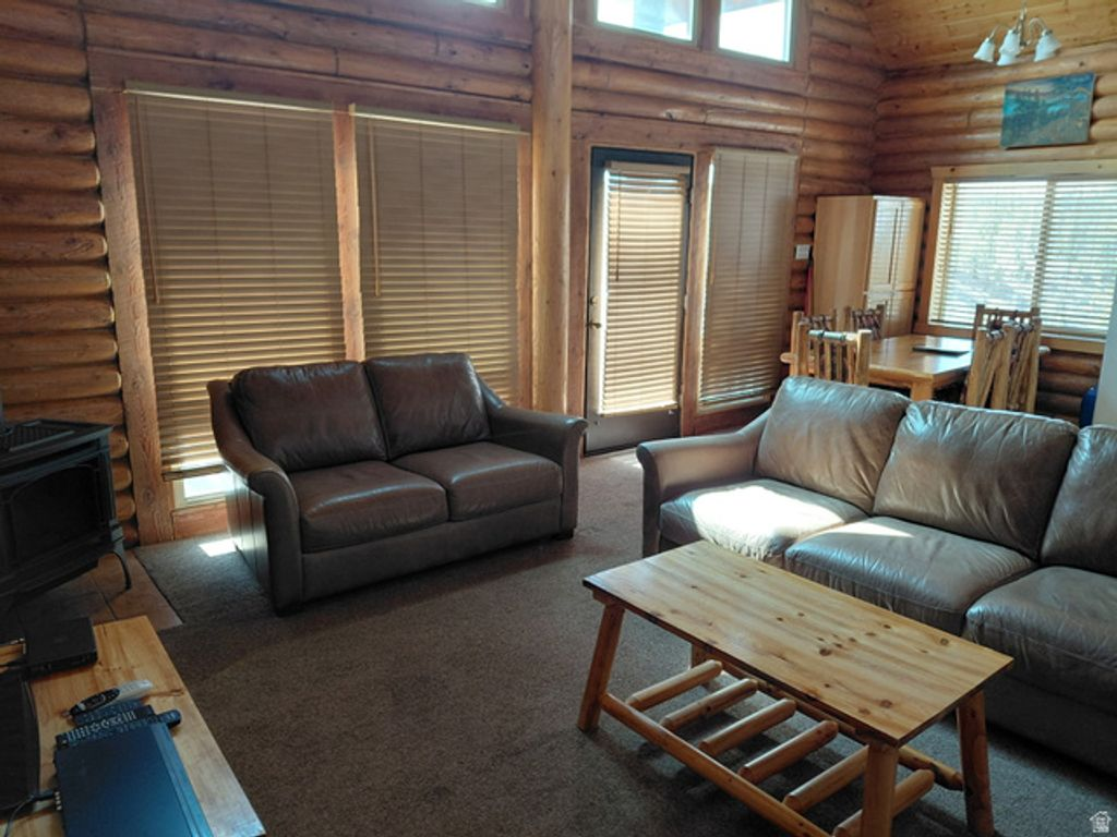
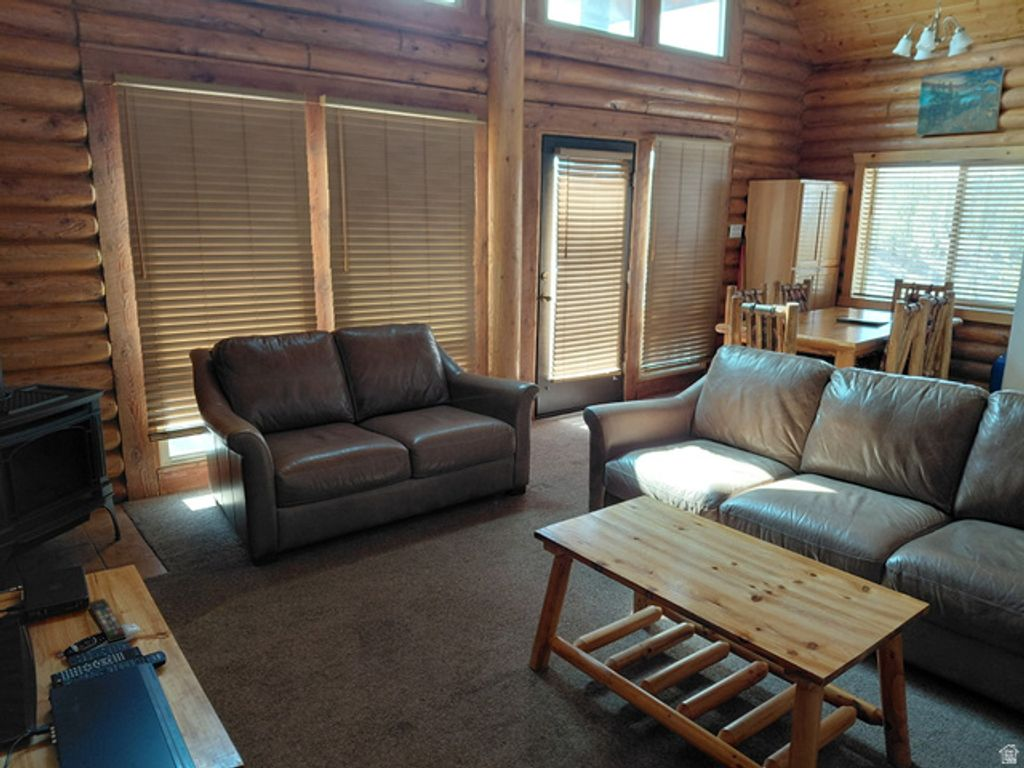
+ remote control (106, 618)
